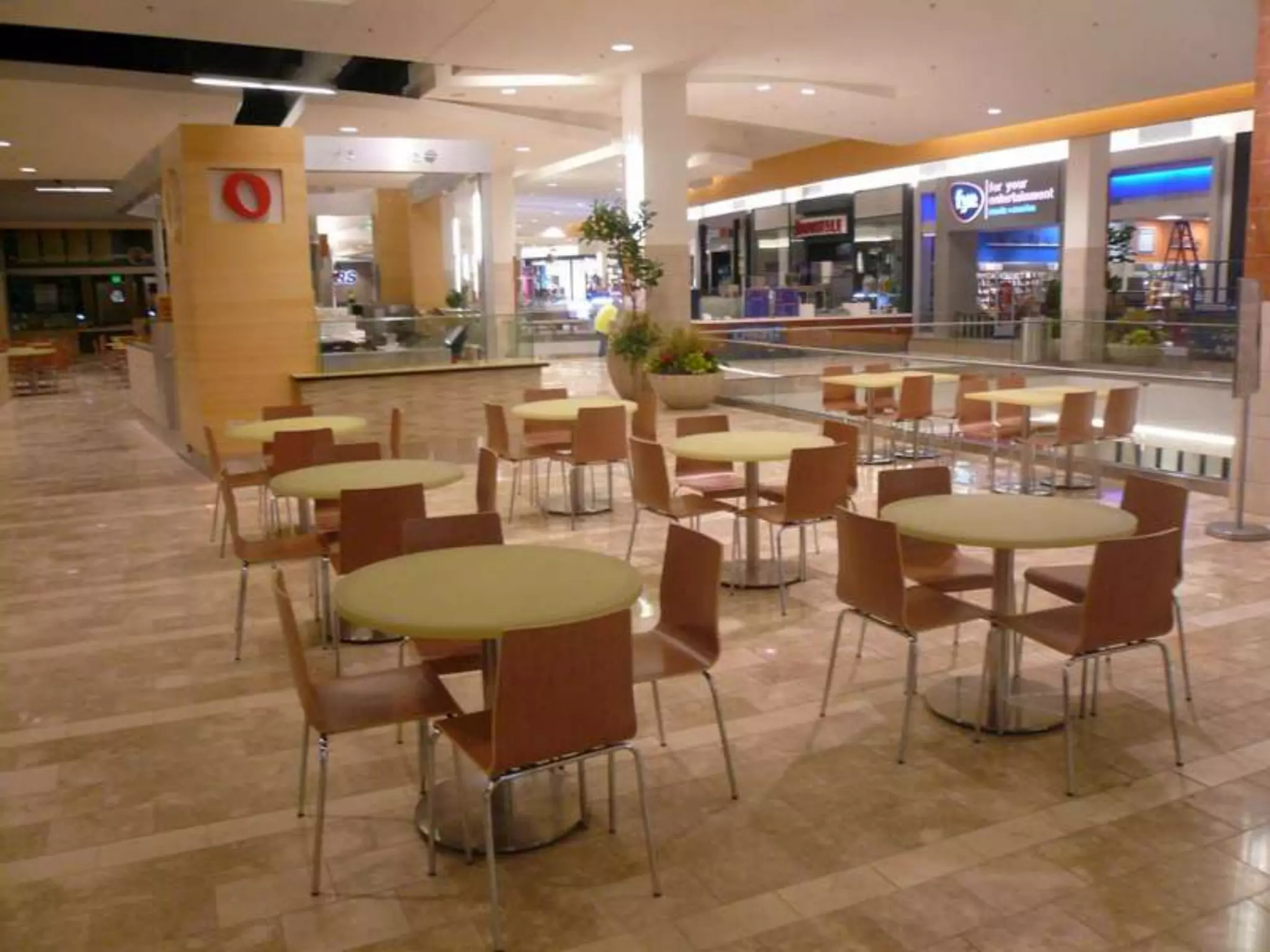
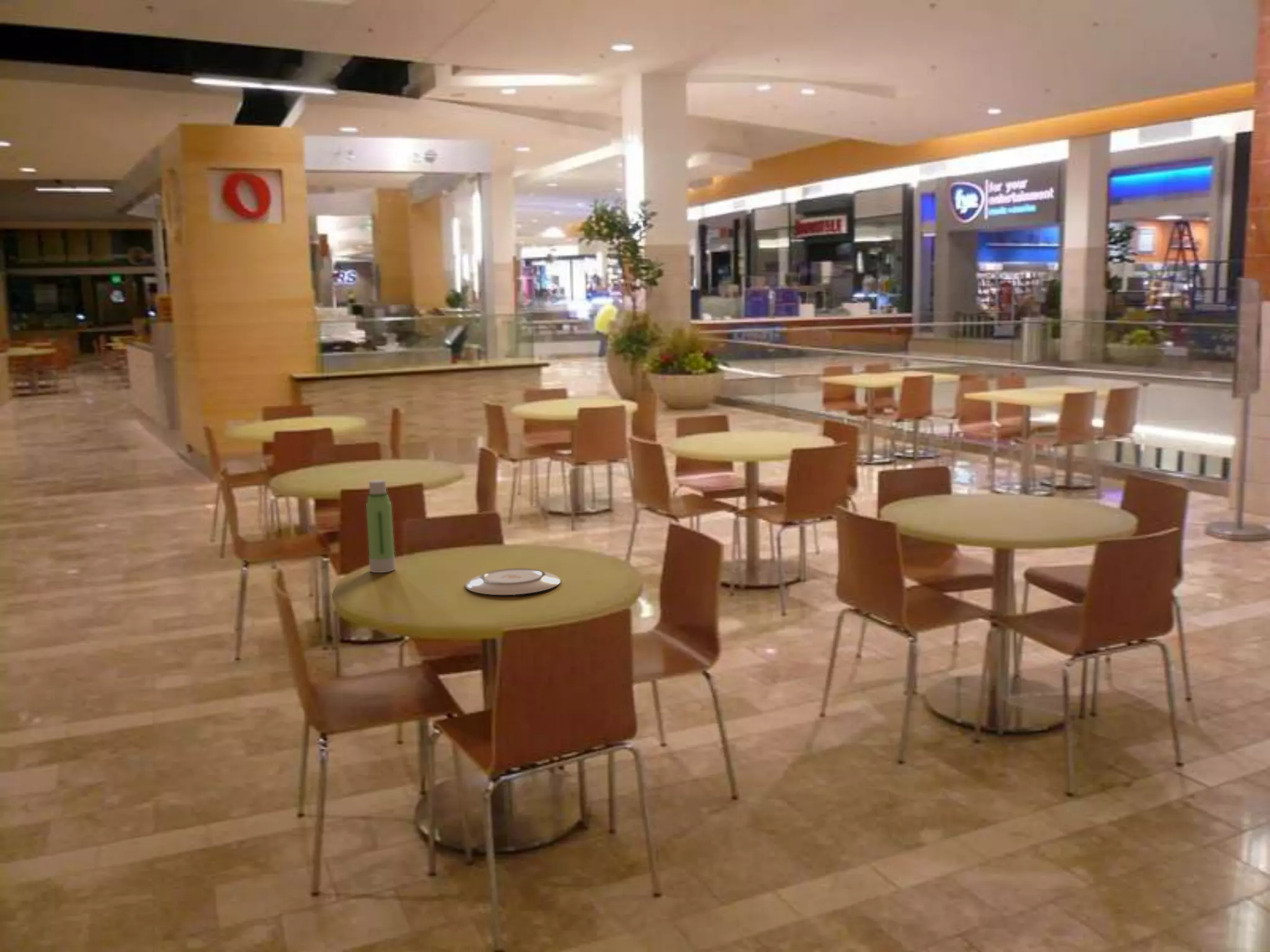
+ water bottle (380, 526)
+ plate (513, 579)
